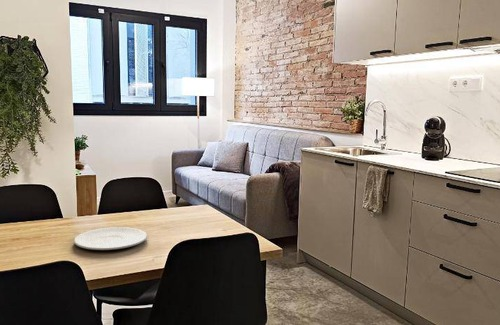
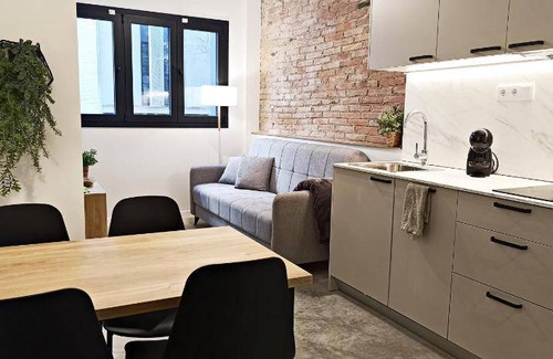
- plate (111, 238)
